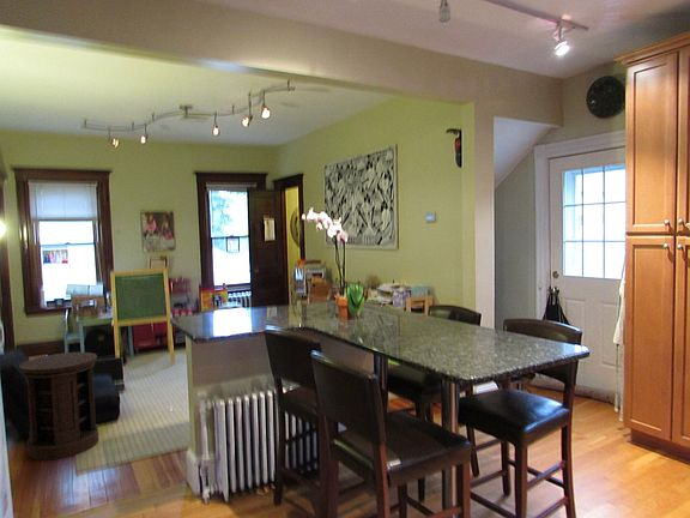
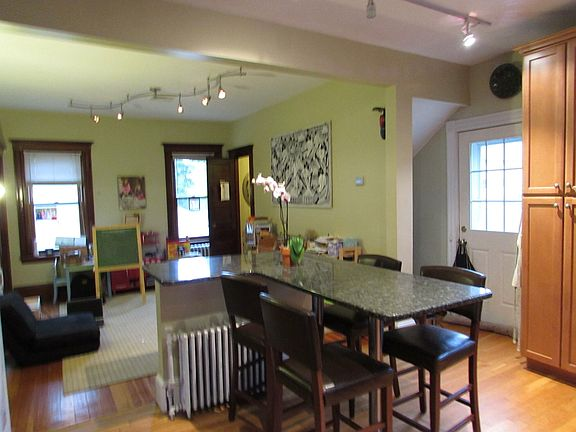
- side table (61, 403)
